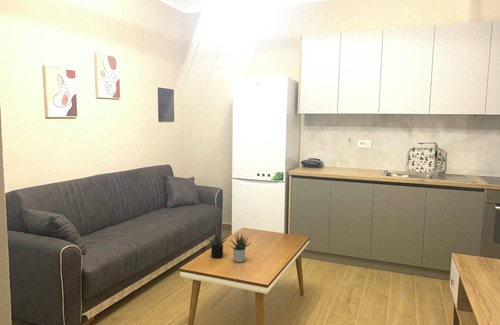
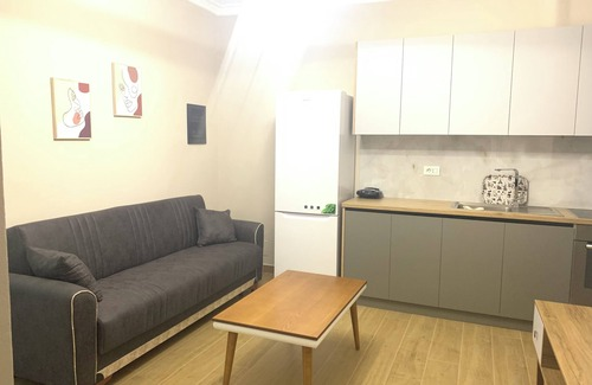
- succulent plant (230, 245)
